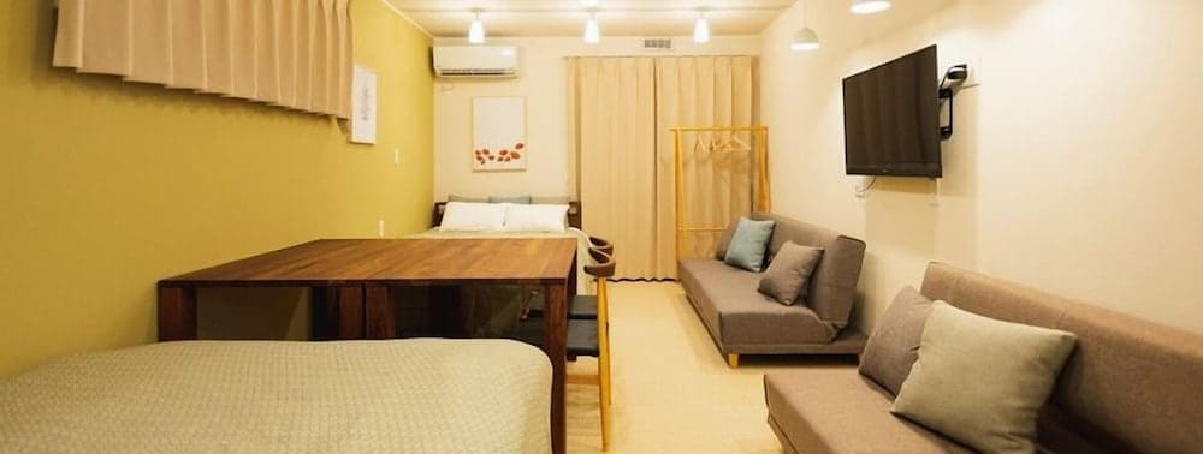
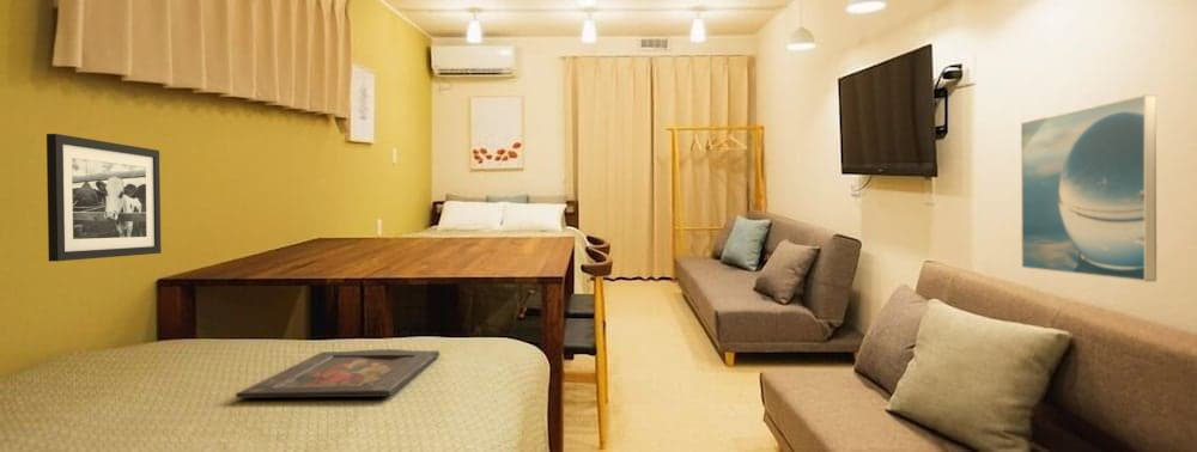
+ picture frame (109, 200)
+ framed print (1080, 191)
+ tray (353, 369)
